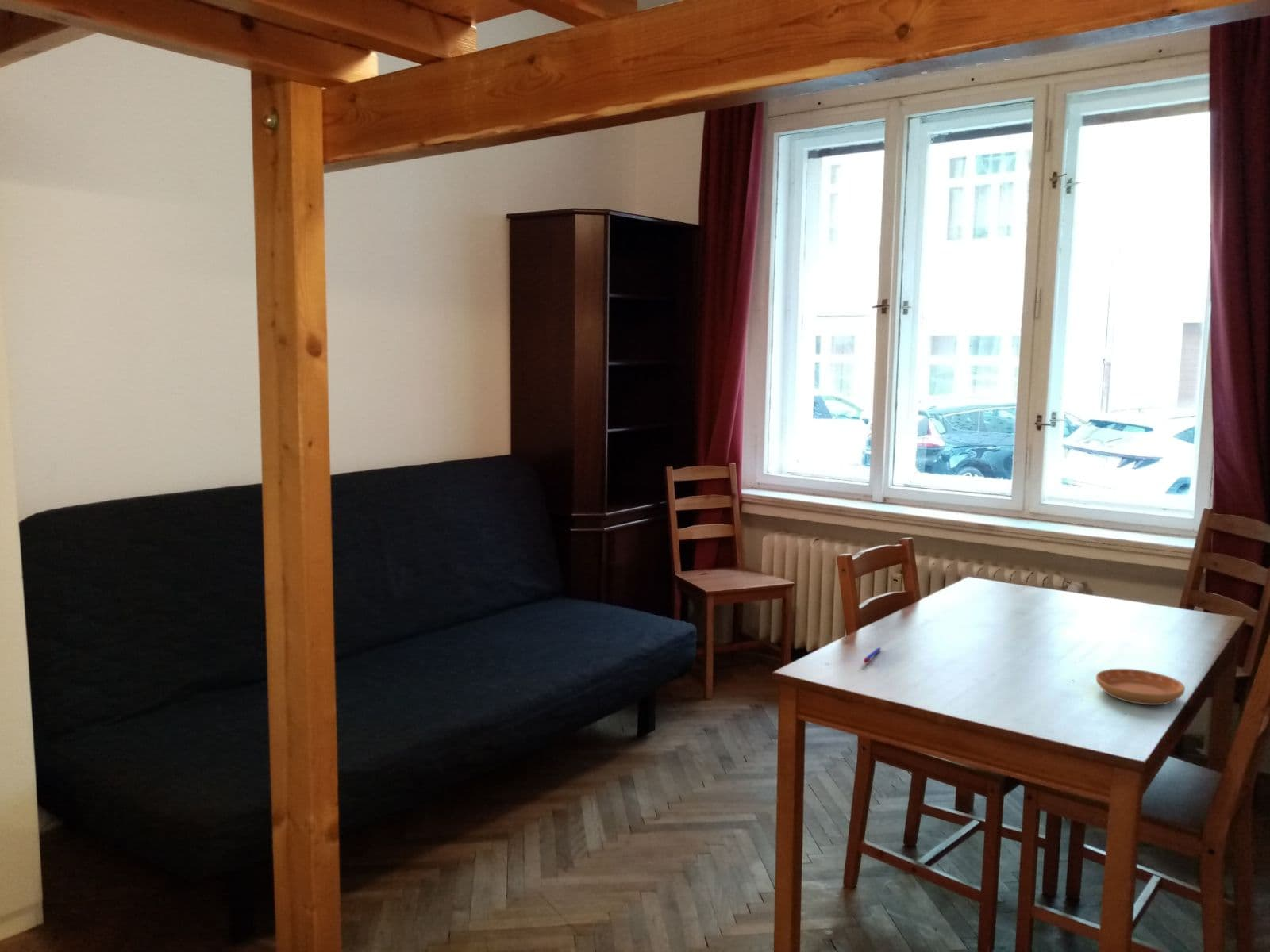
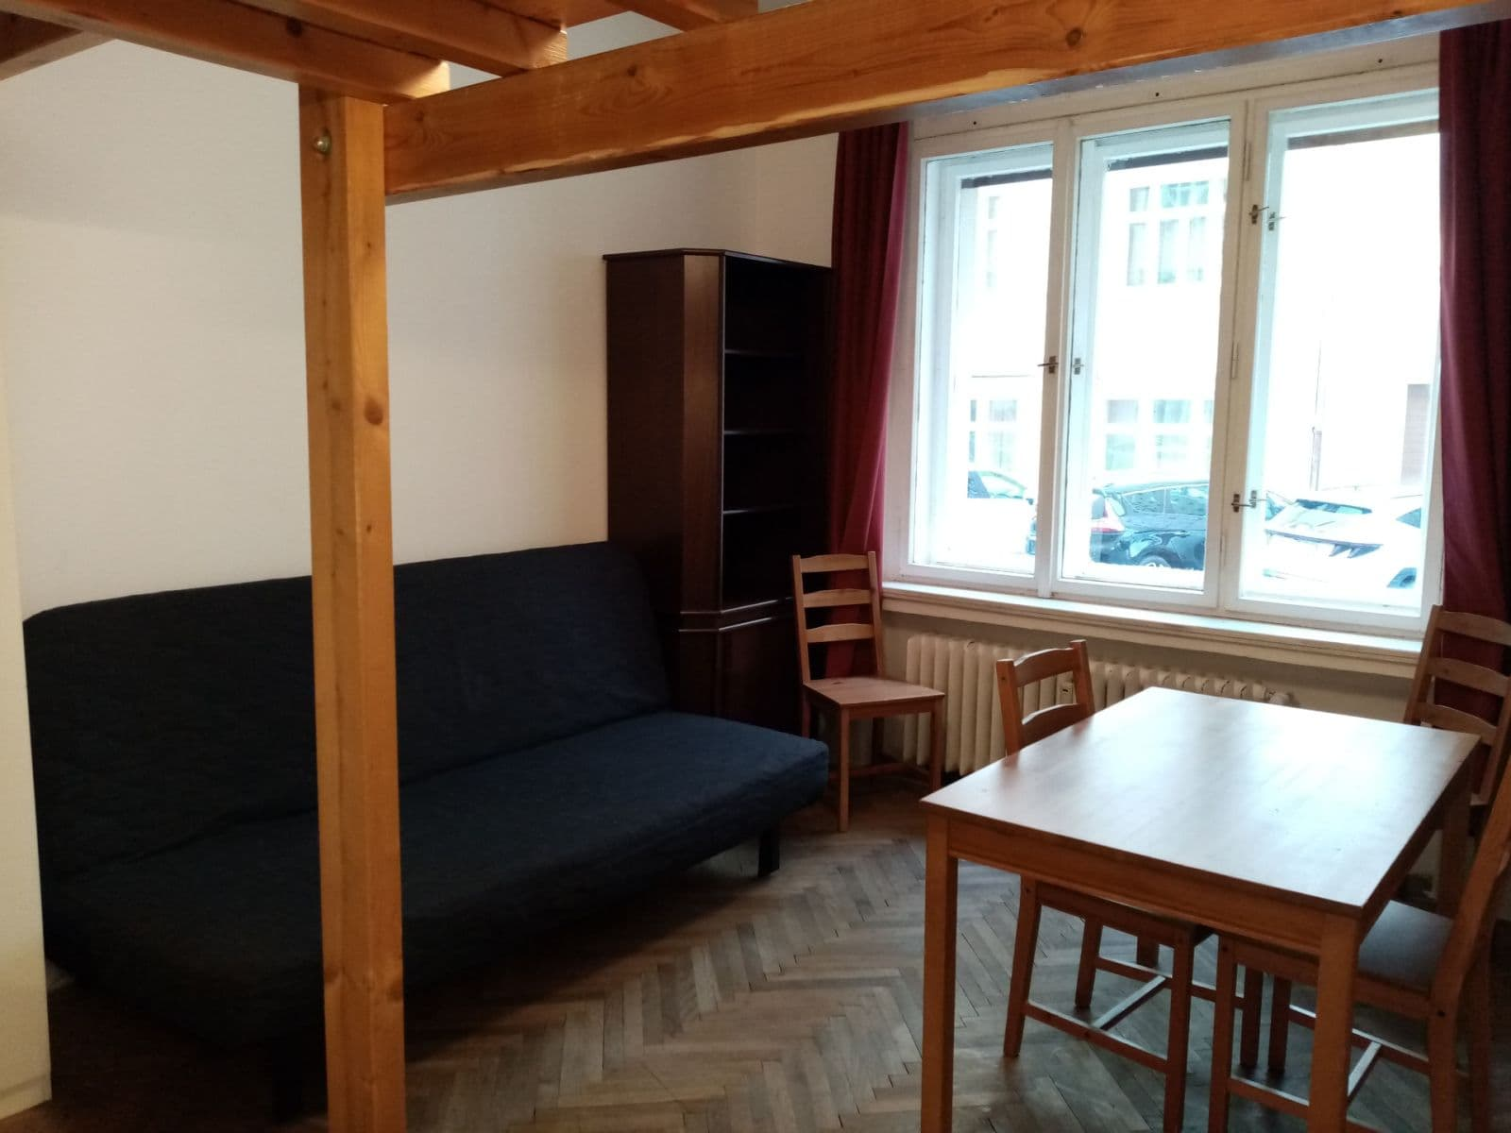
- pen (872, 654)
- saucer (1139, 687)
